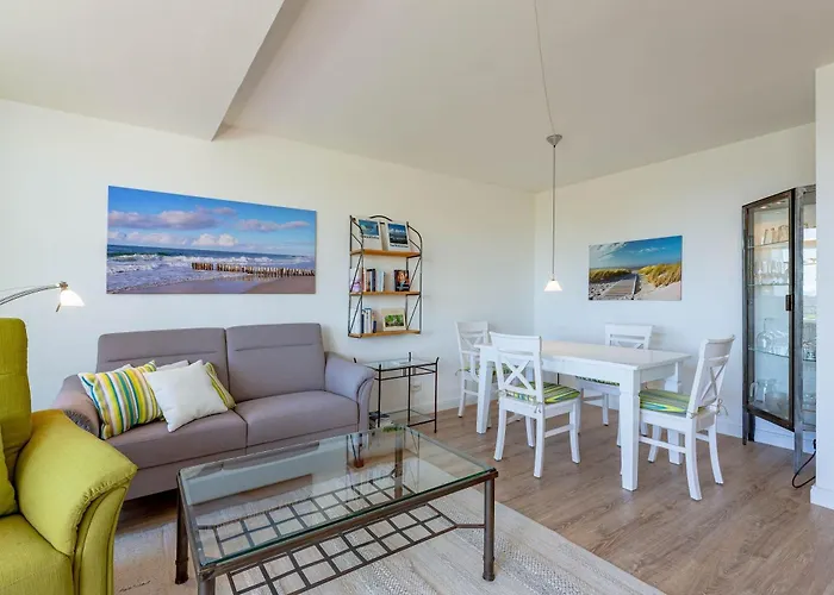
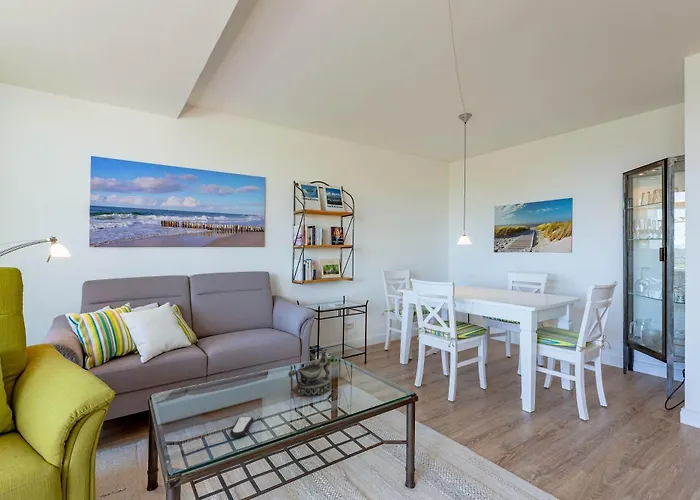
+ remote control (241, 426)
+ decorative bowl (311, 371)
